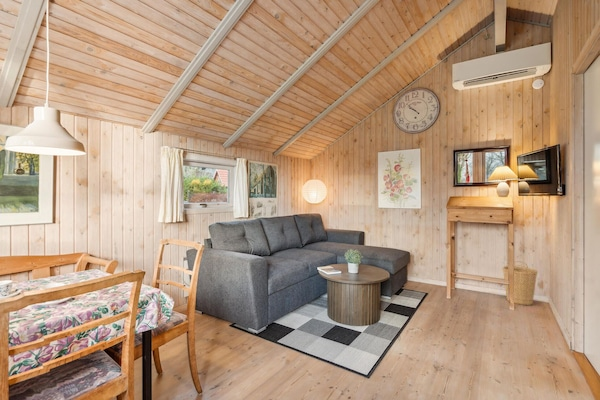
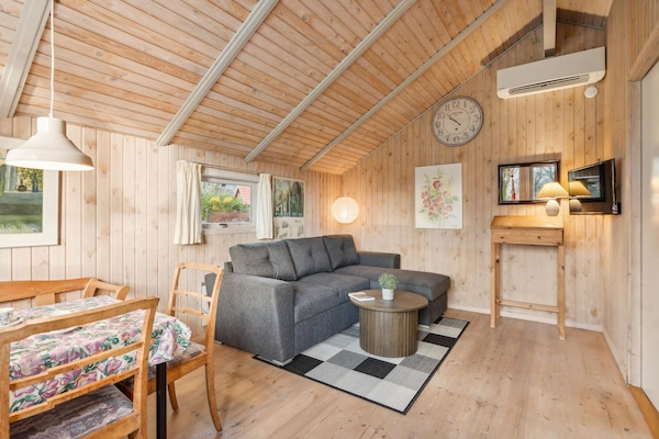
- basket (519, 282)
